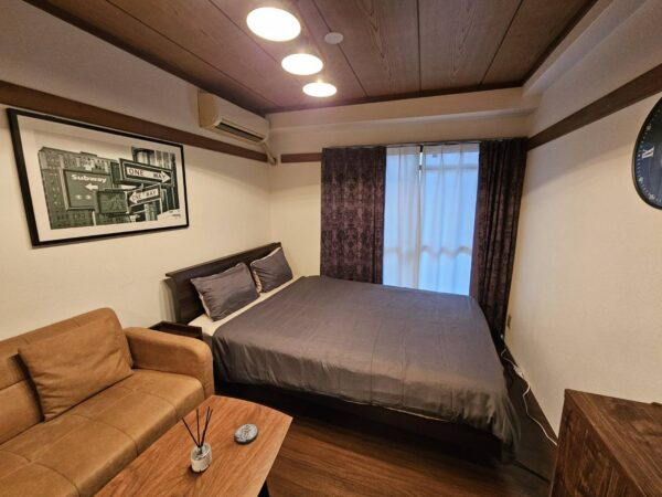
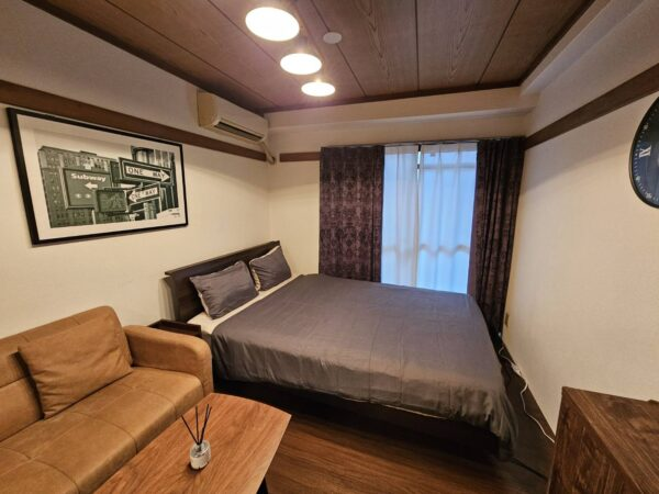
- coaster (246, 433)
